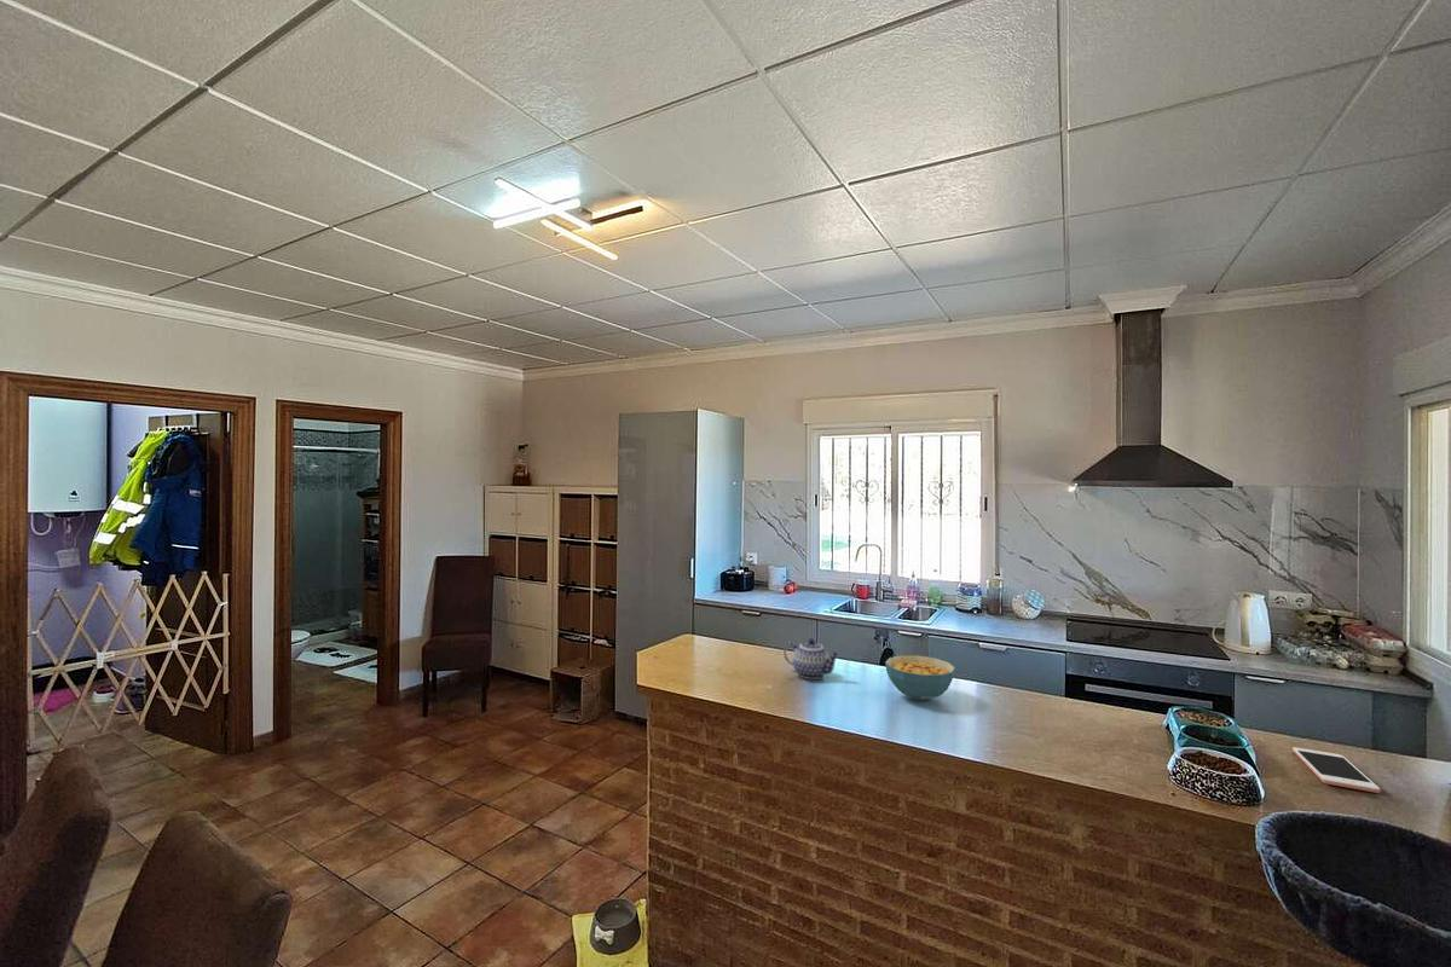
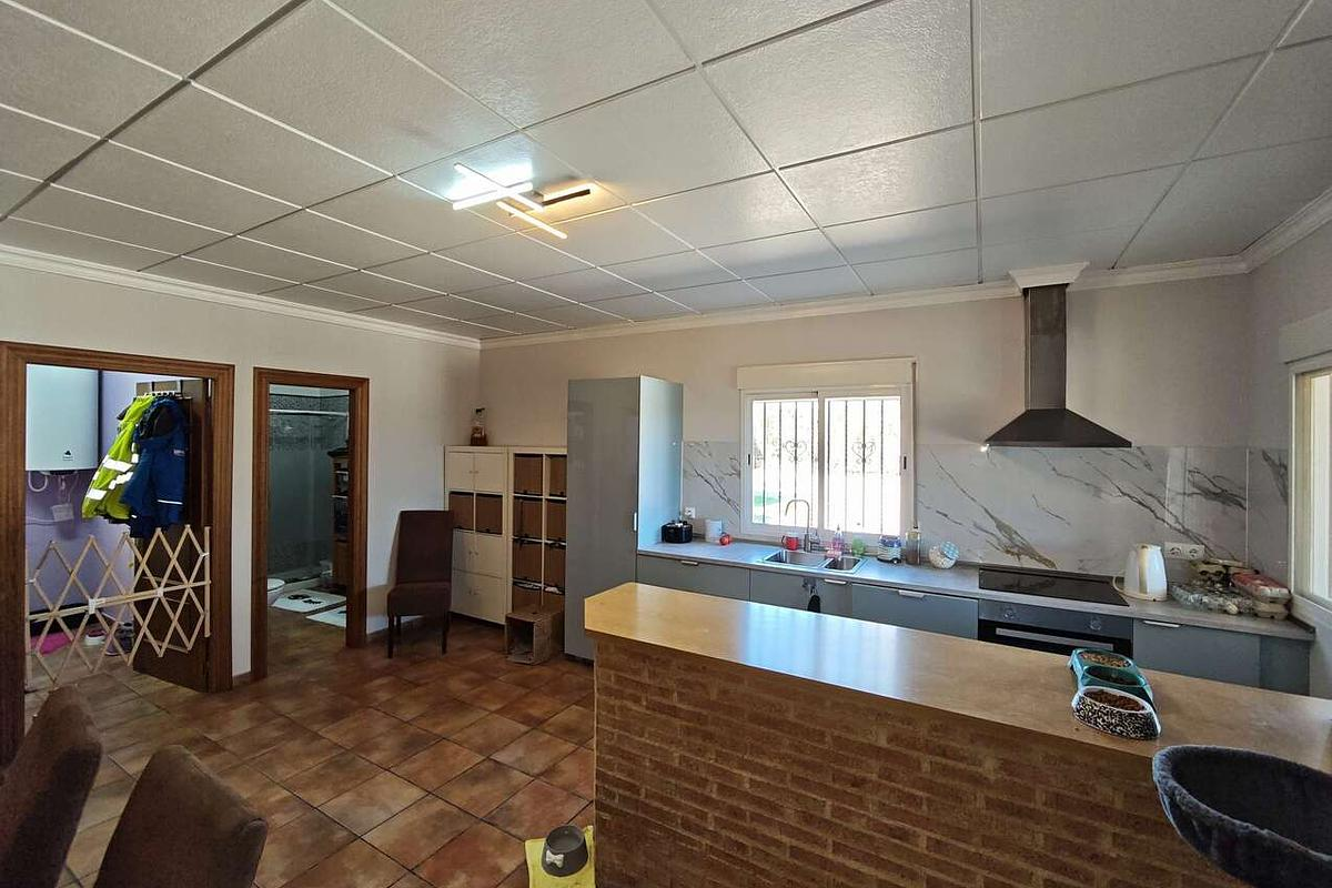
- cereal bowl (919, 681)
- teapot (810, 656)
- cell phone (1333, 768)
